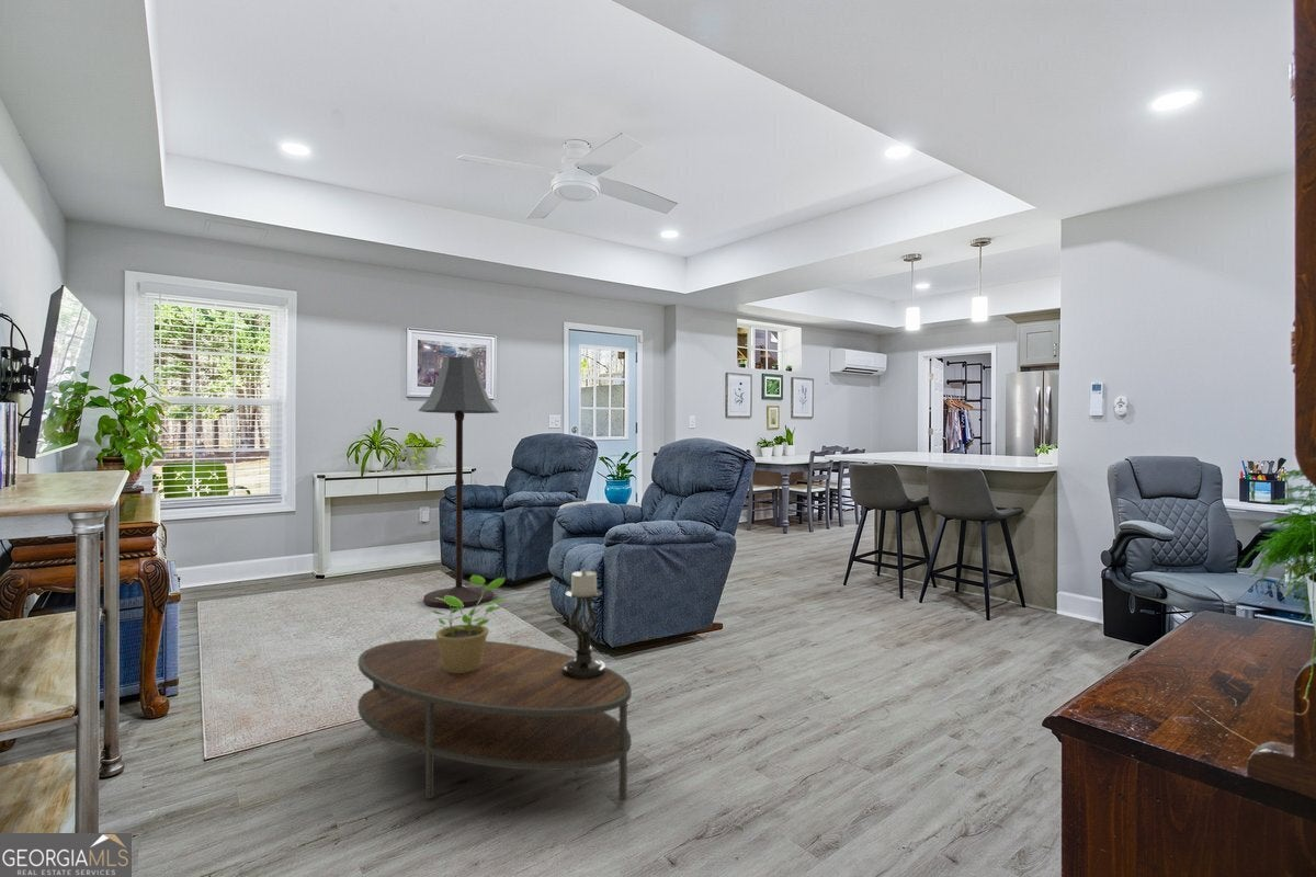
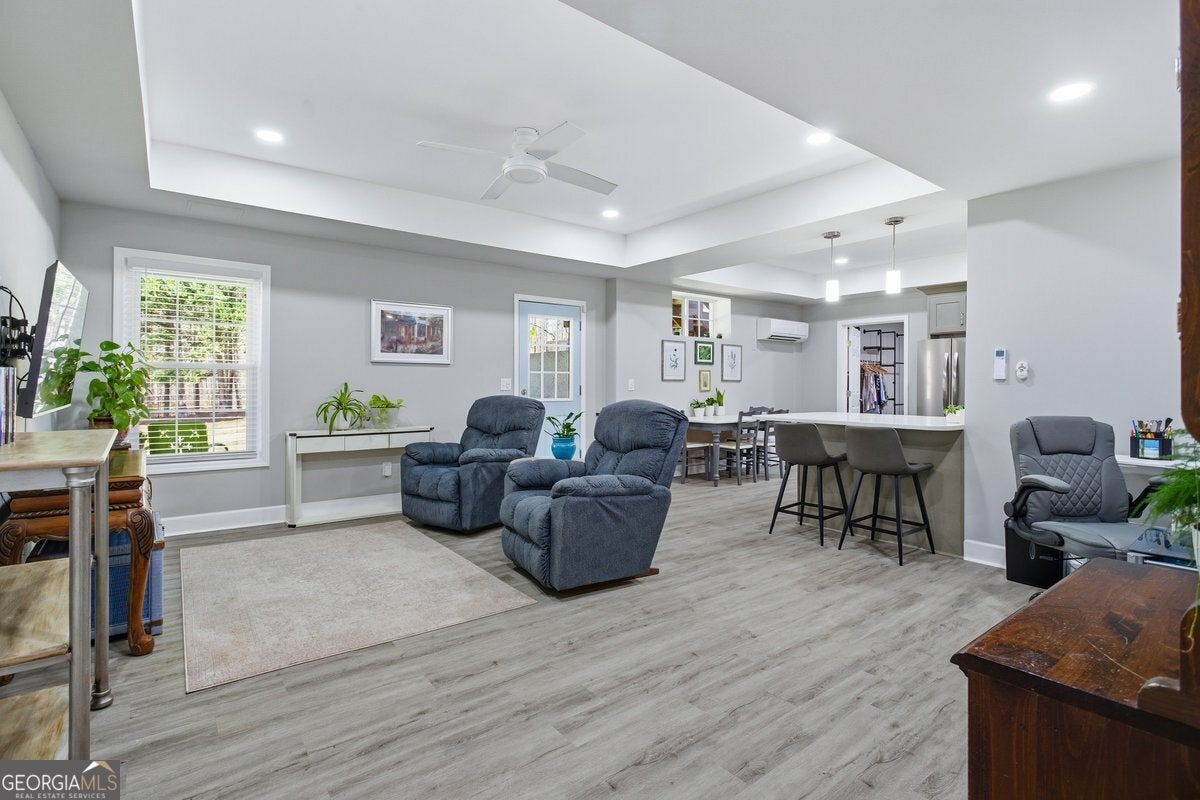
- coffee table (486, 715)
- potted plant (465, 625)
- candle holder (583, 619)
- floor lamp (458, 478)
